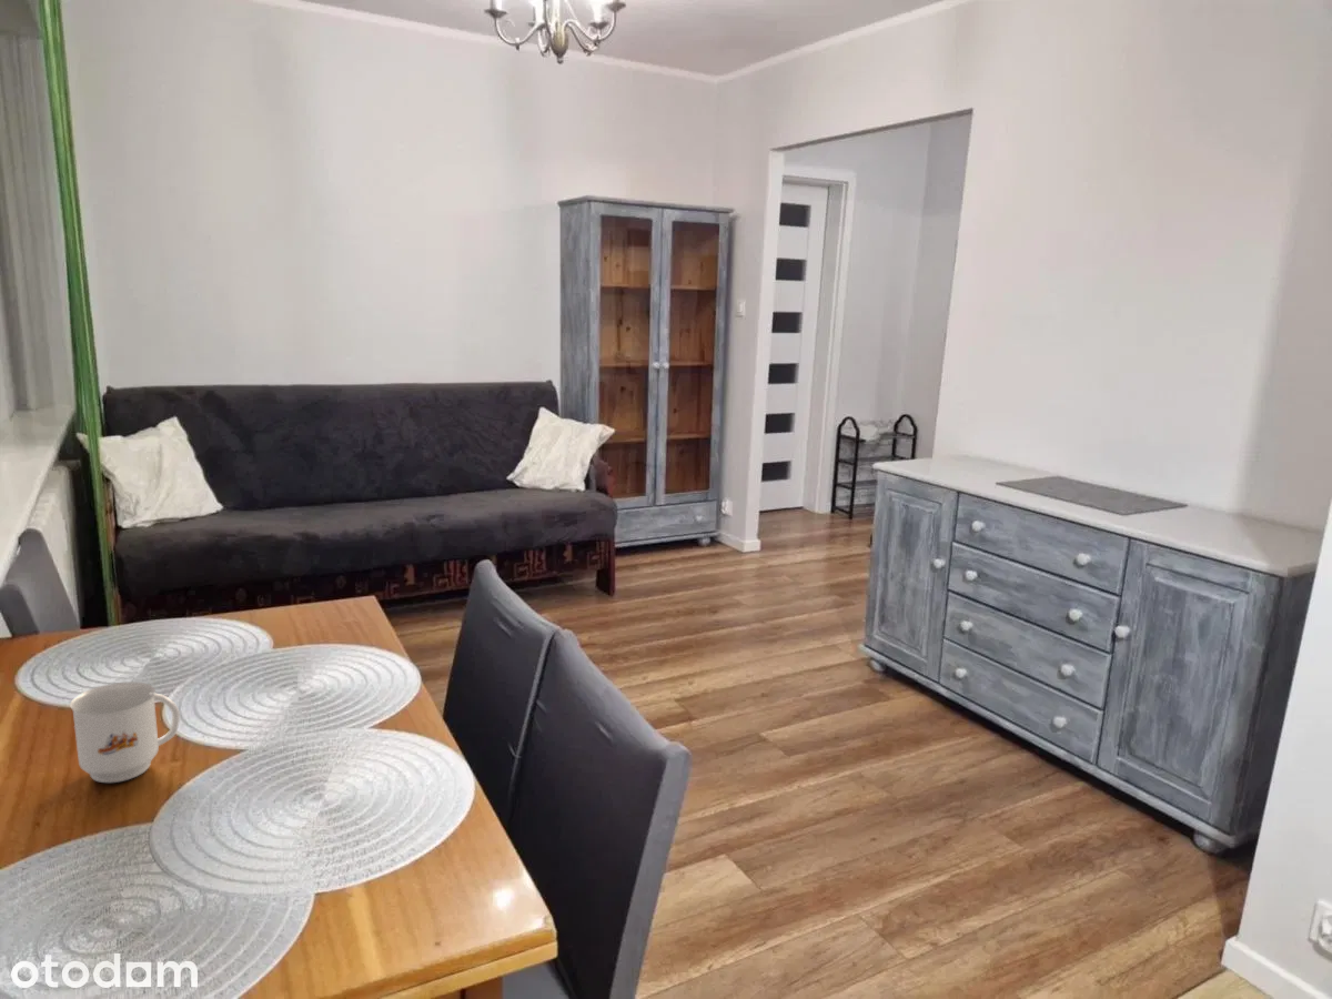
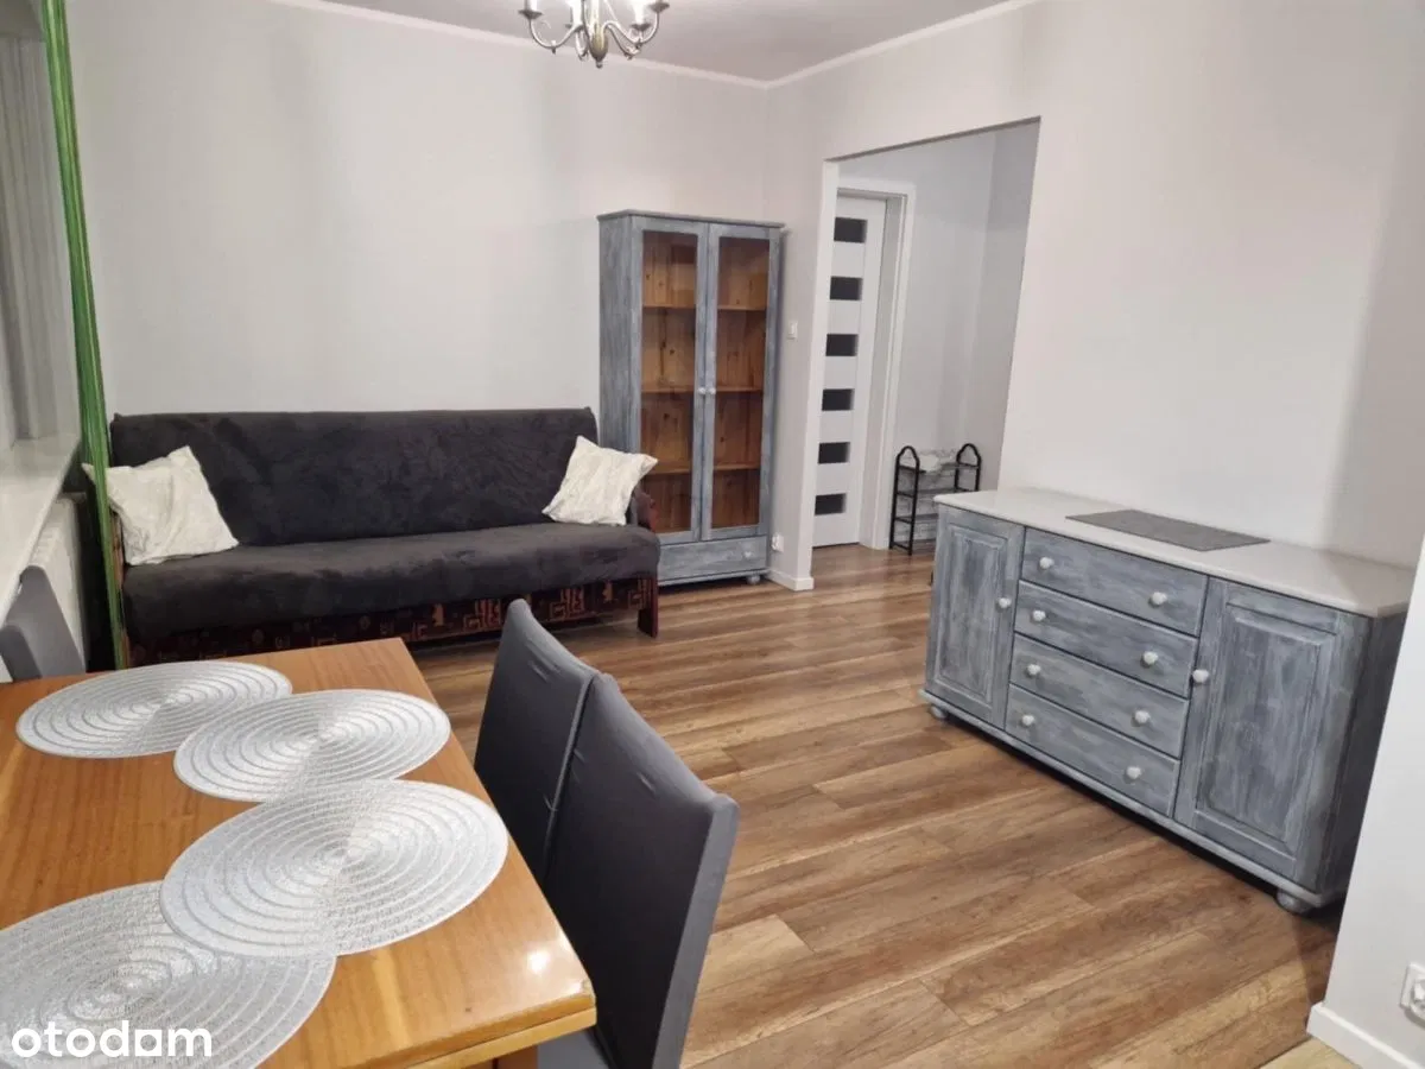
- mug (129, 731)
